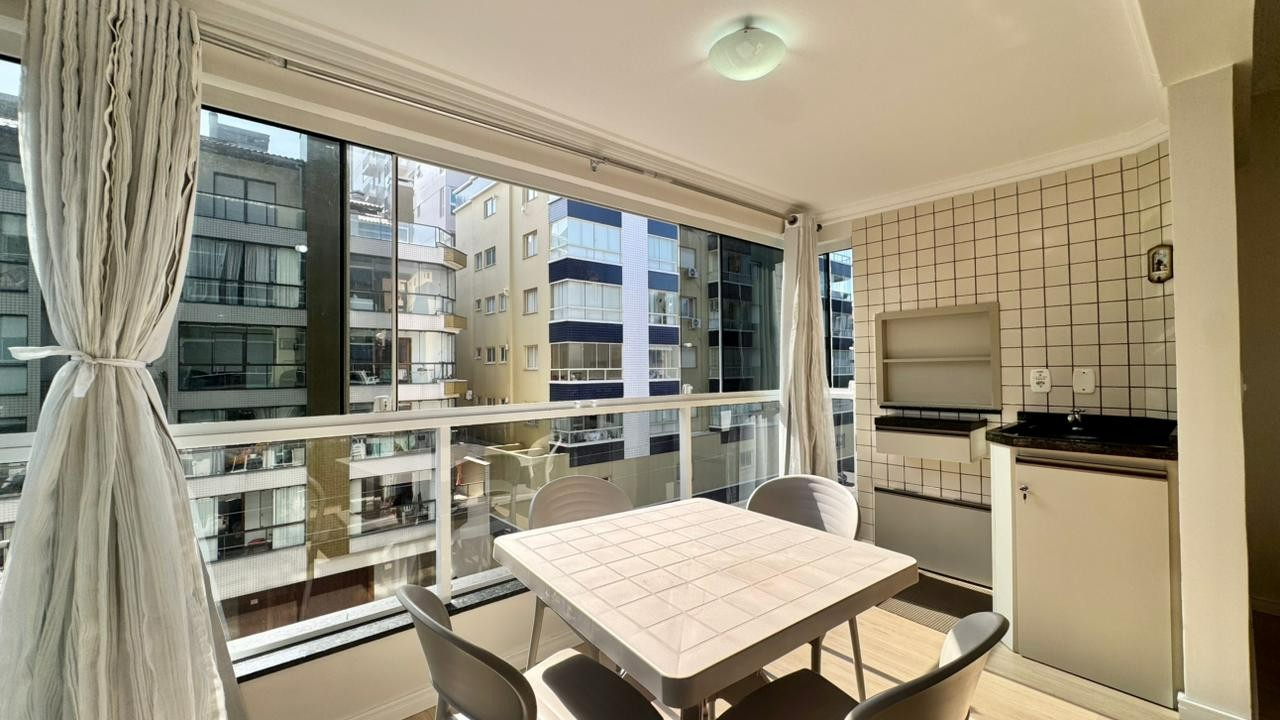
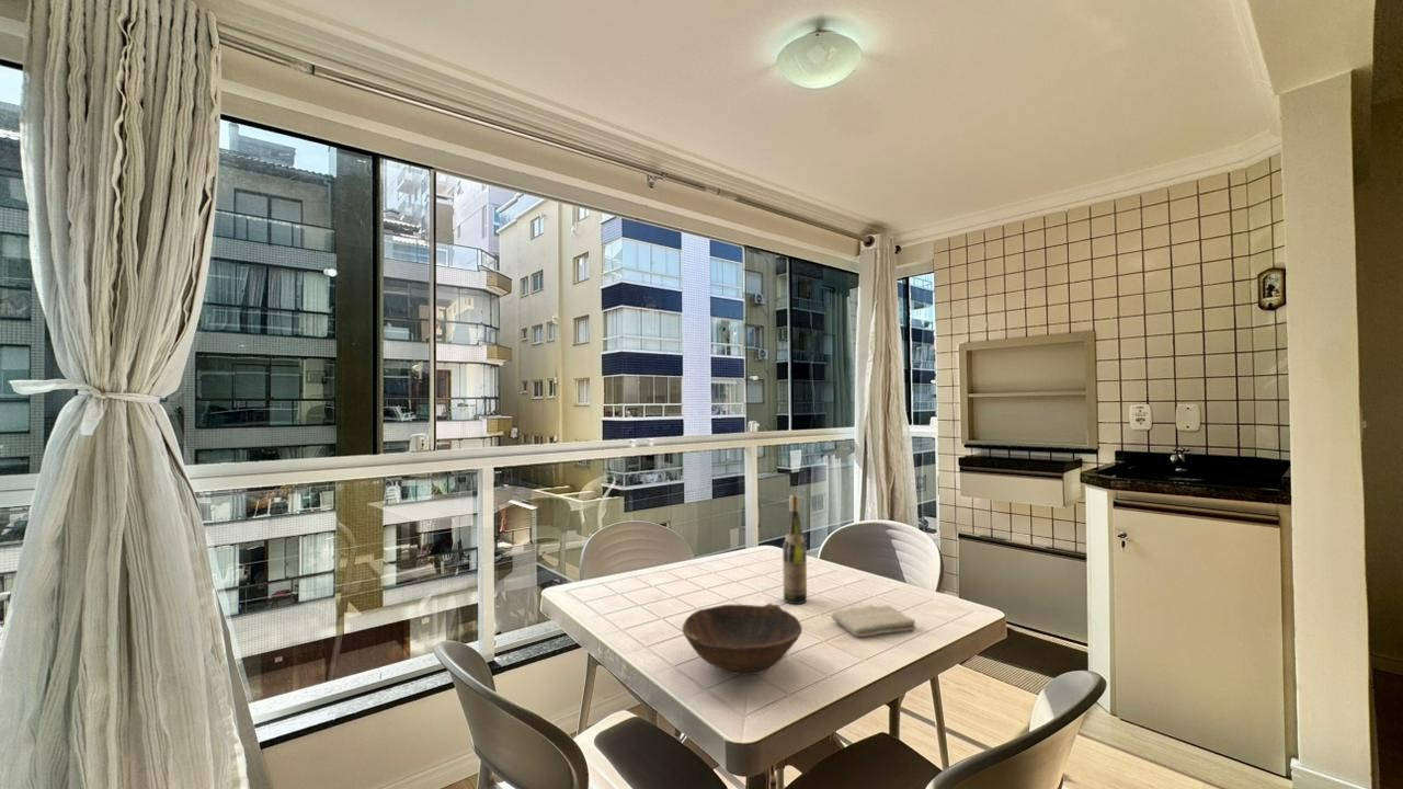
+ bowl (741, 642)
+ wine bottle (794, 547)
+ washcloth (874, 619)
